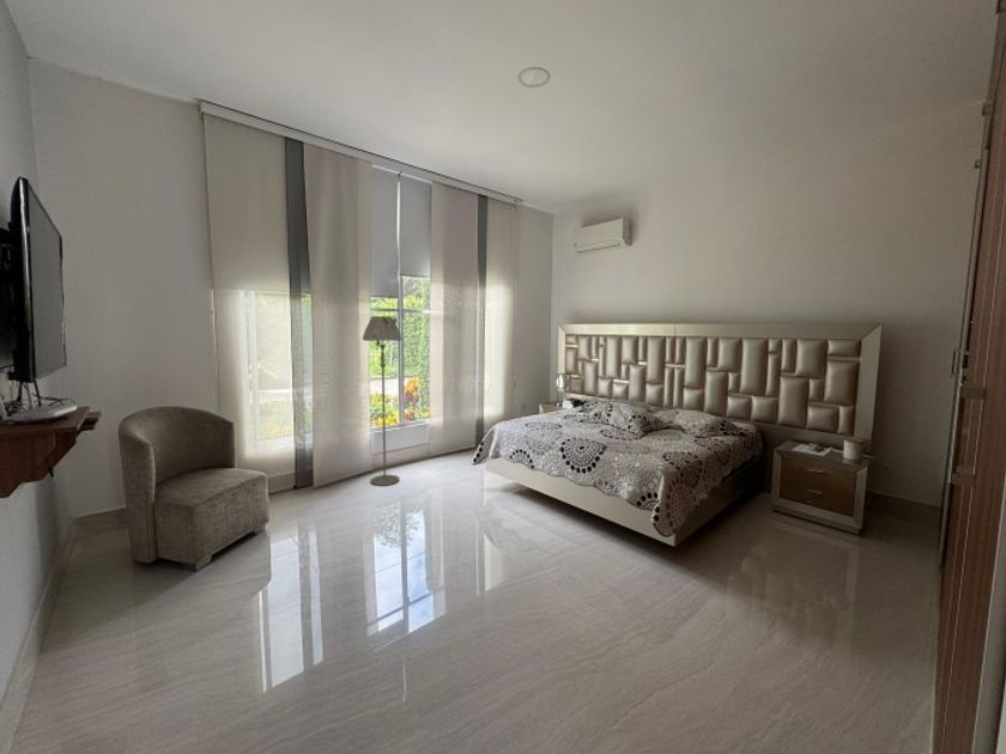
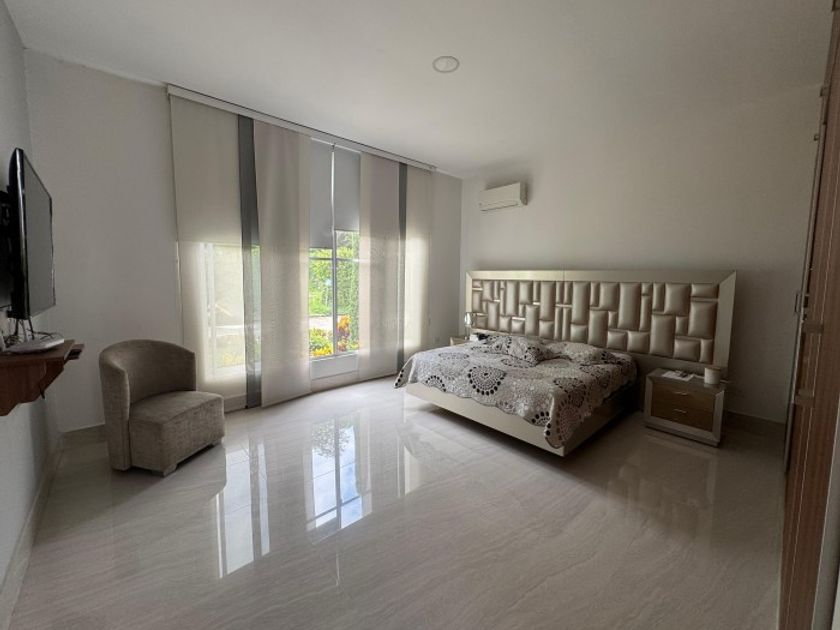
- floor lamp (383, 400)
